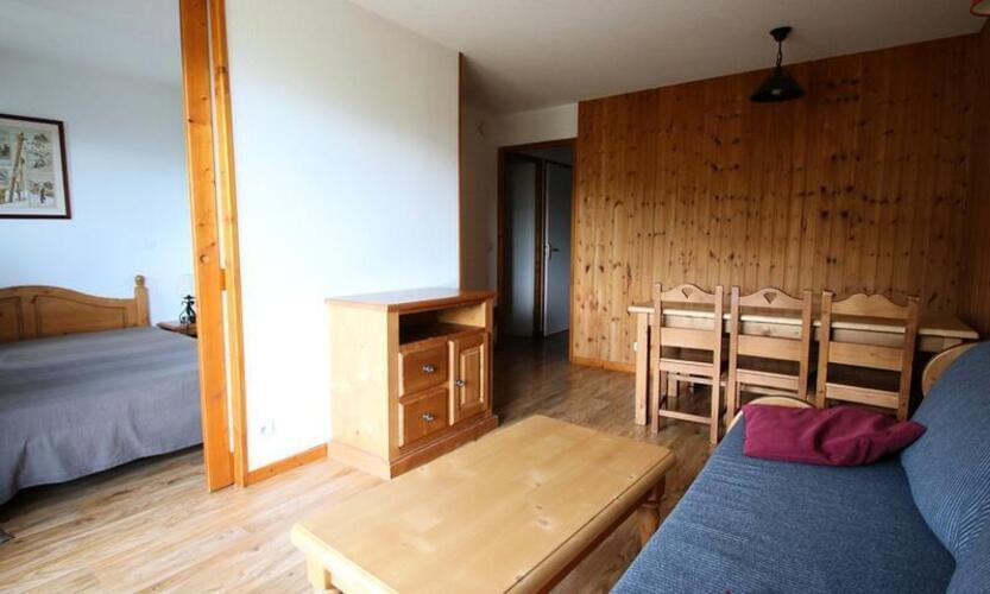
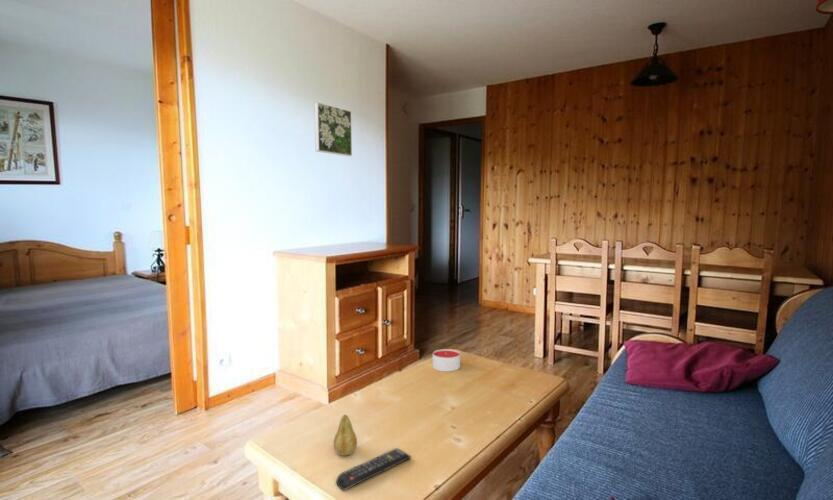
+ remote control (375, 467)
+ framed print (333, 130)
+ candle (446, 359)
+ fruit (345, 432)
